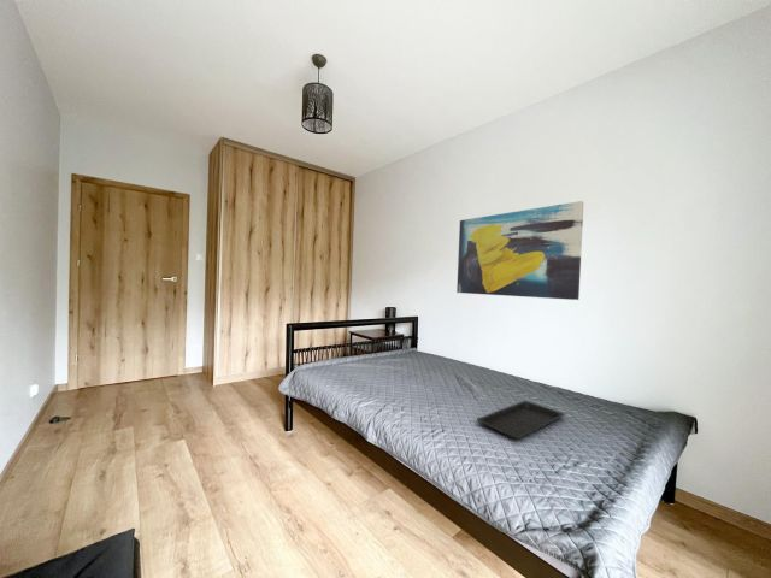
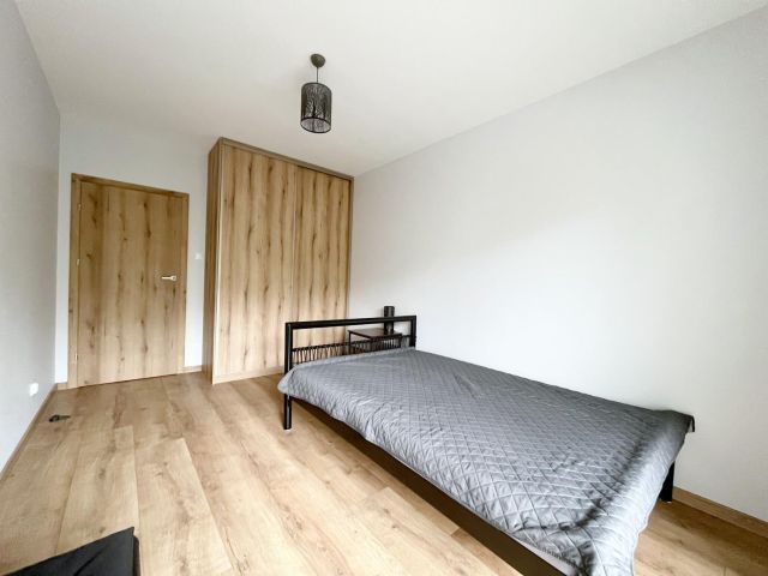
- serving tray (522, 419)
- wall art (510, 254)
